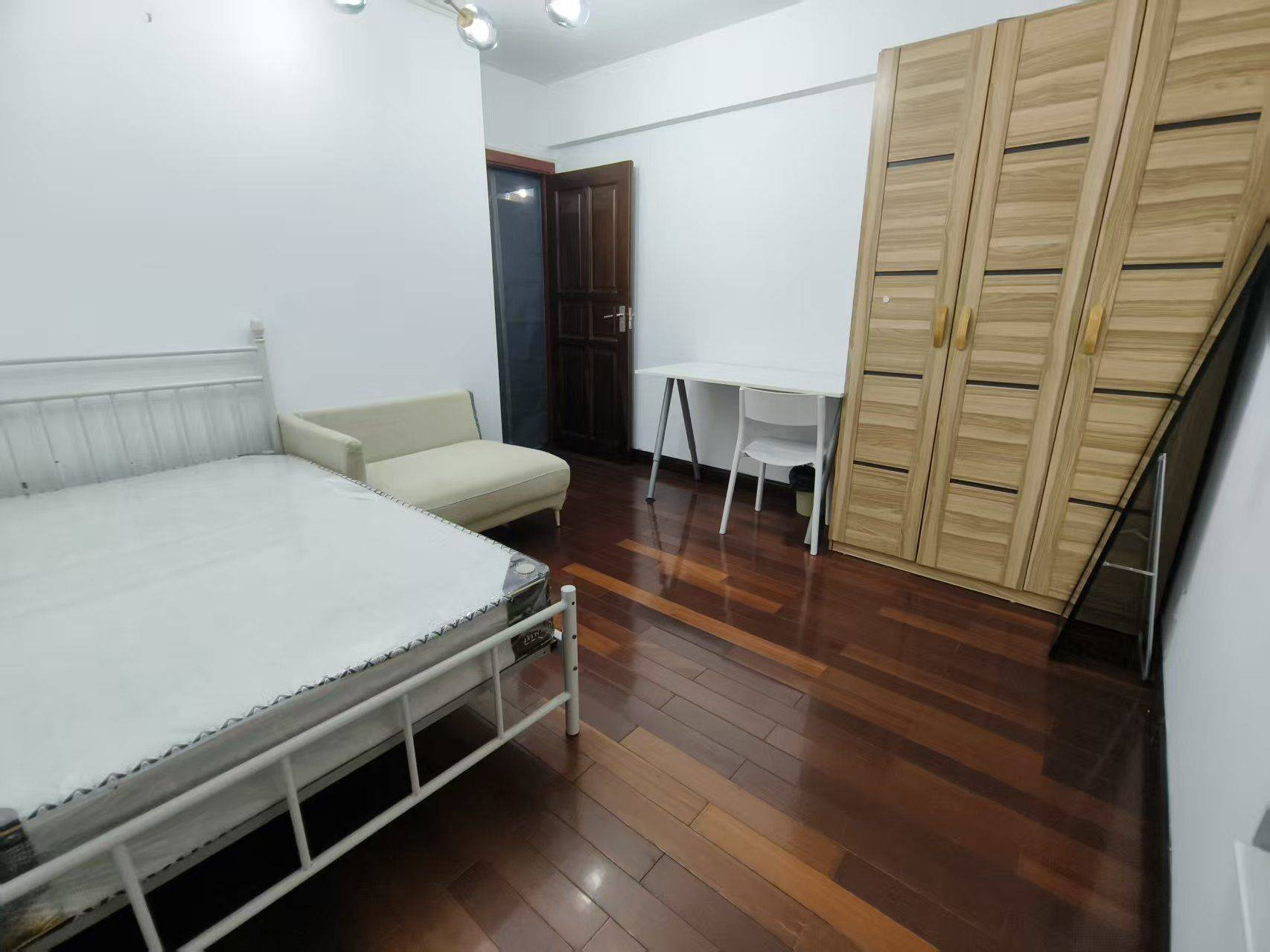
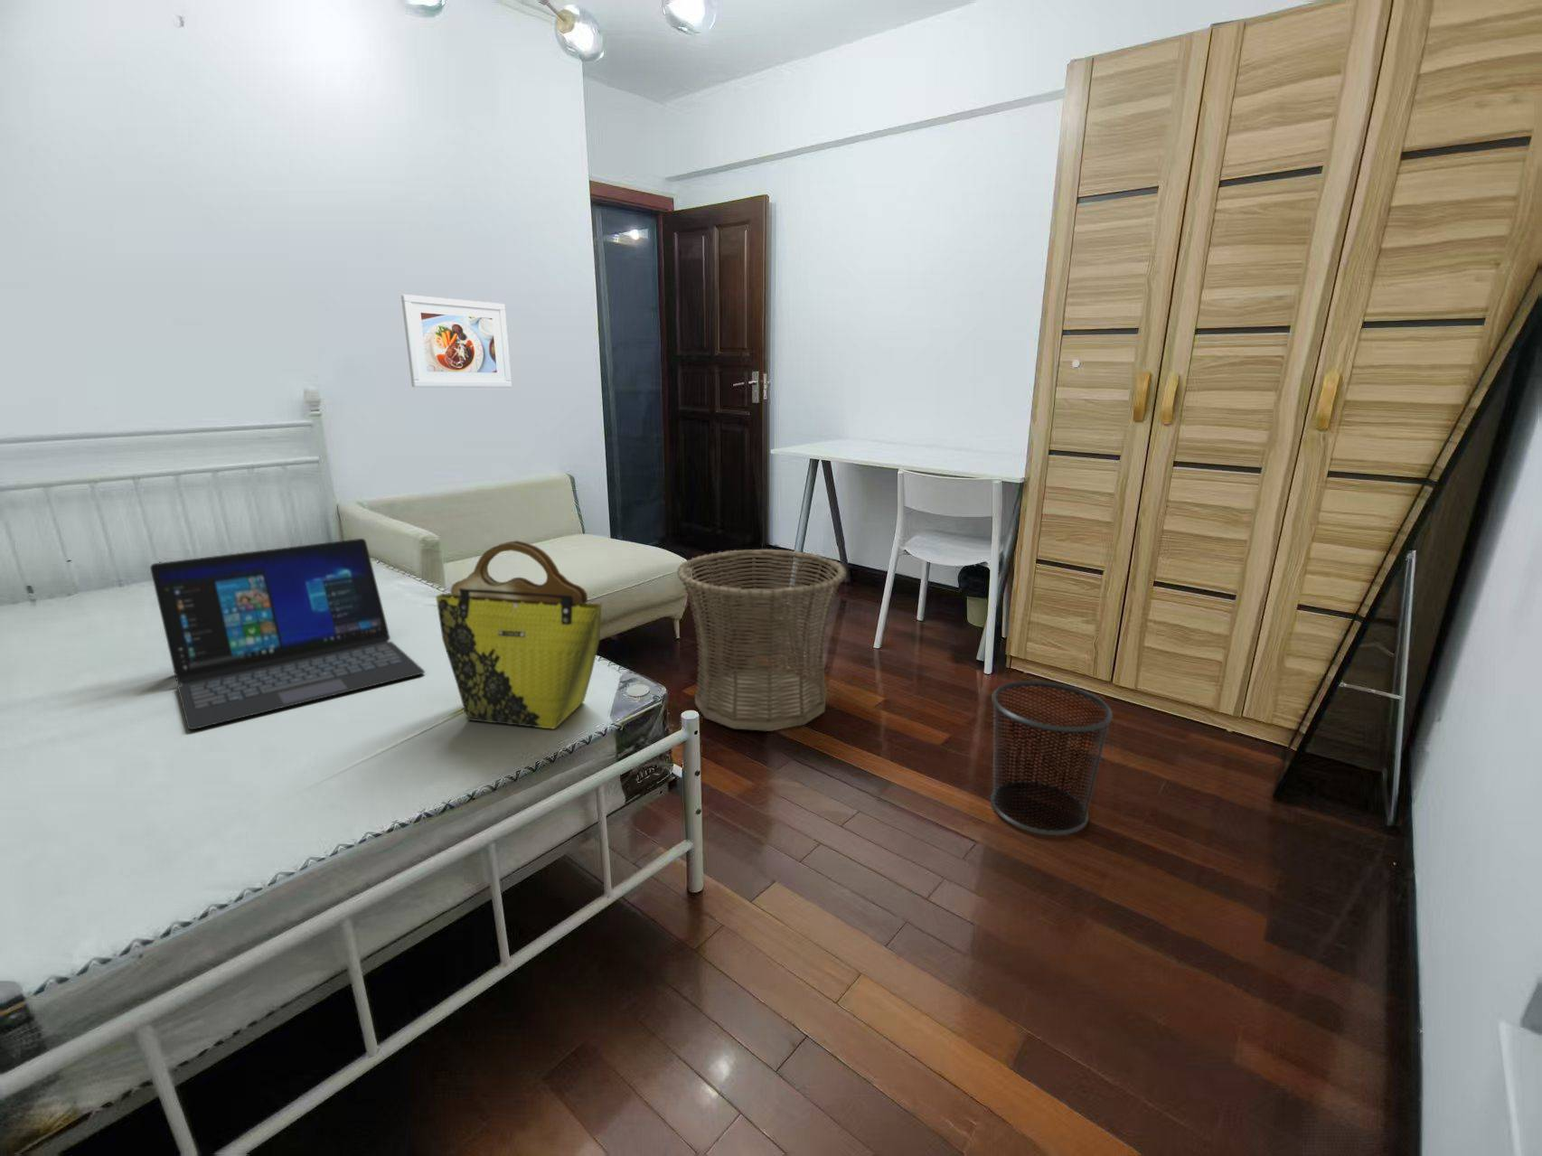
+ basket (761, 635)
+ waste bin (1044, 756)
+ laptop (289, 619)
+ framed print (459, 344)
+ tote bag (520, 629)
